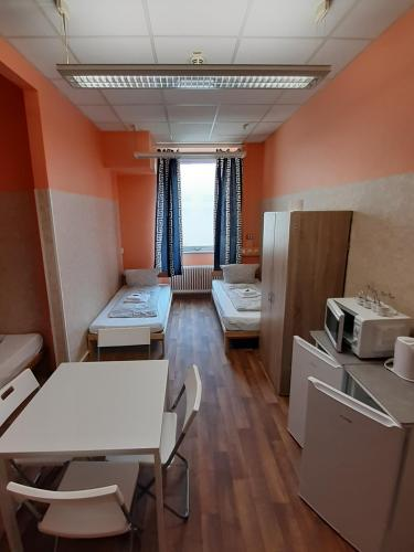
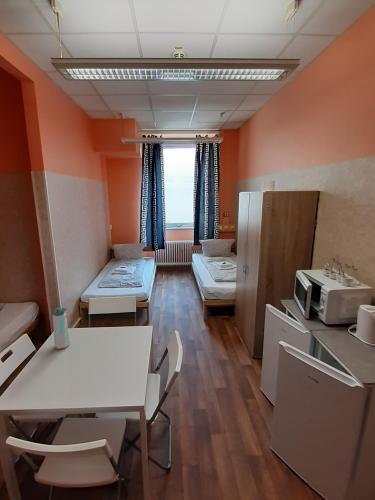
+ water bottle (61, 327)
